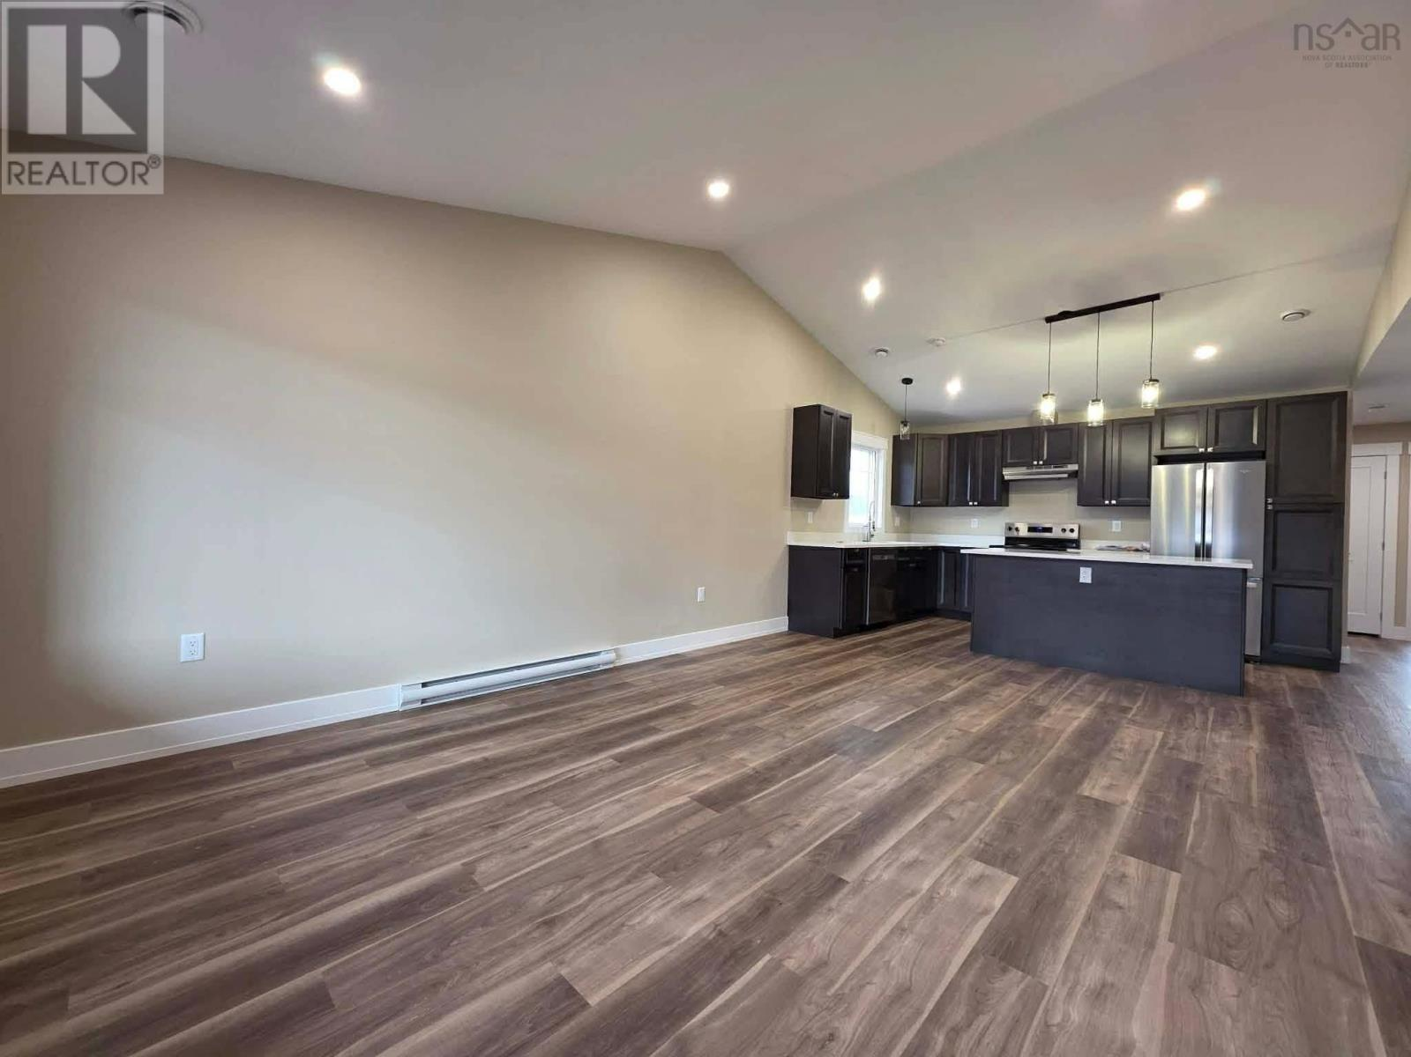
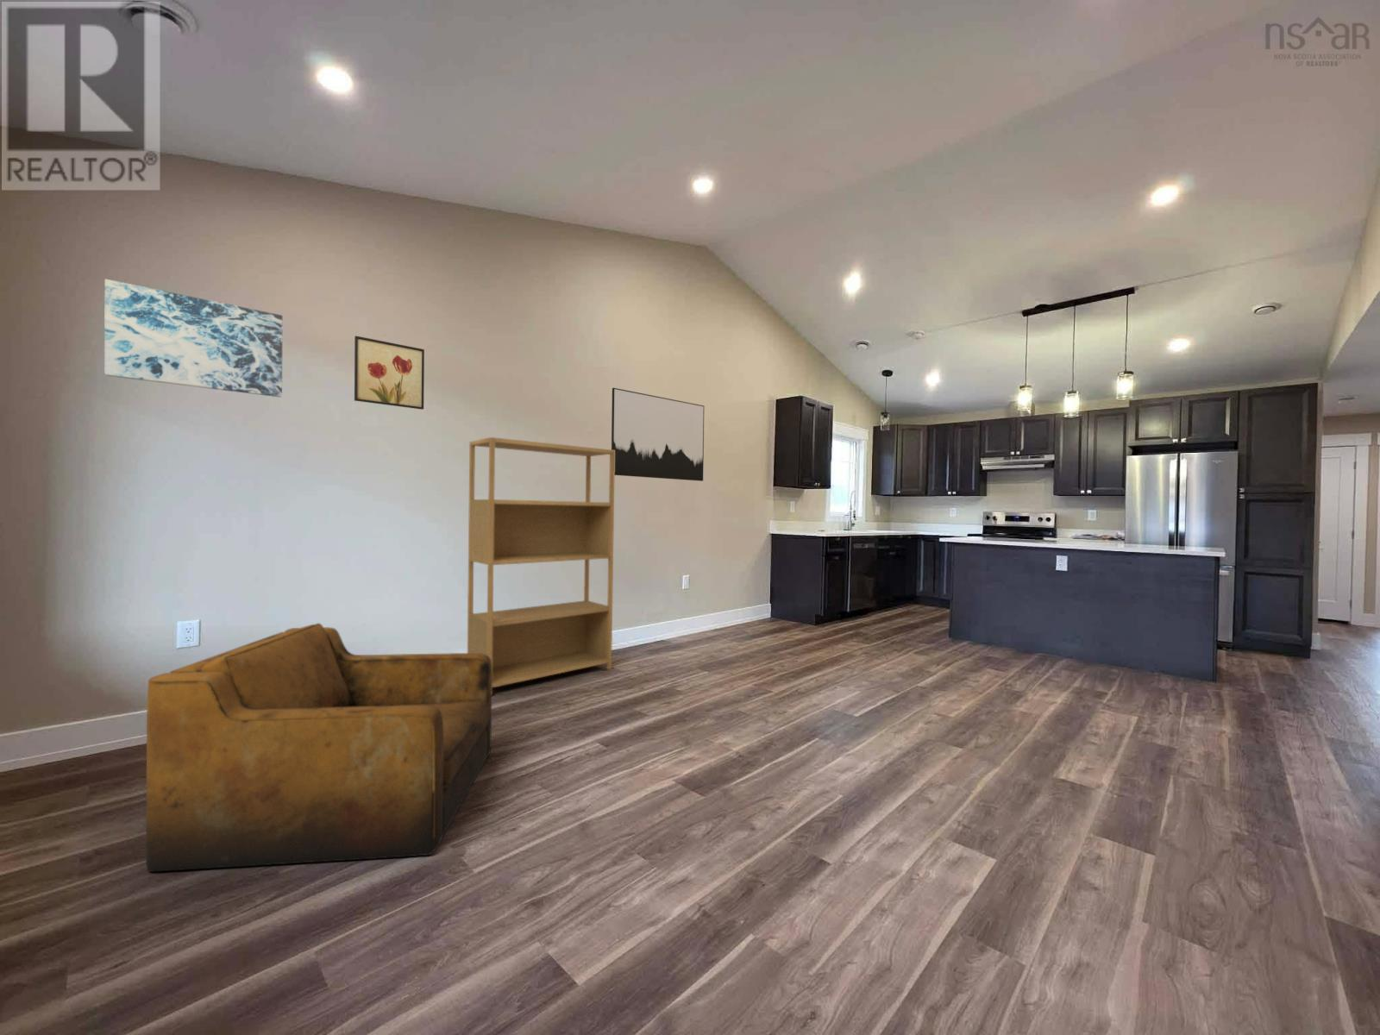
+ armchair (355, 719)
+ bookshelf (543, 561)
+ wall art (200, 344)
+ wall art (661, 437)
+ wall art (390, 374)
